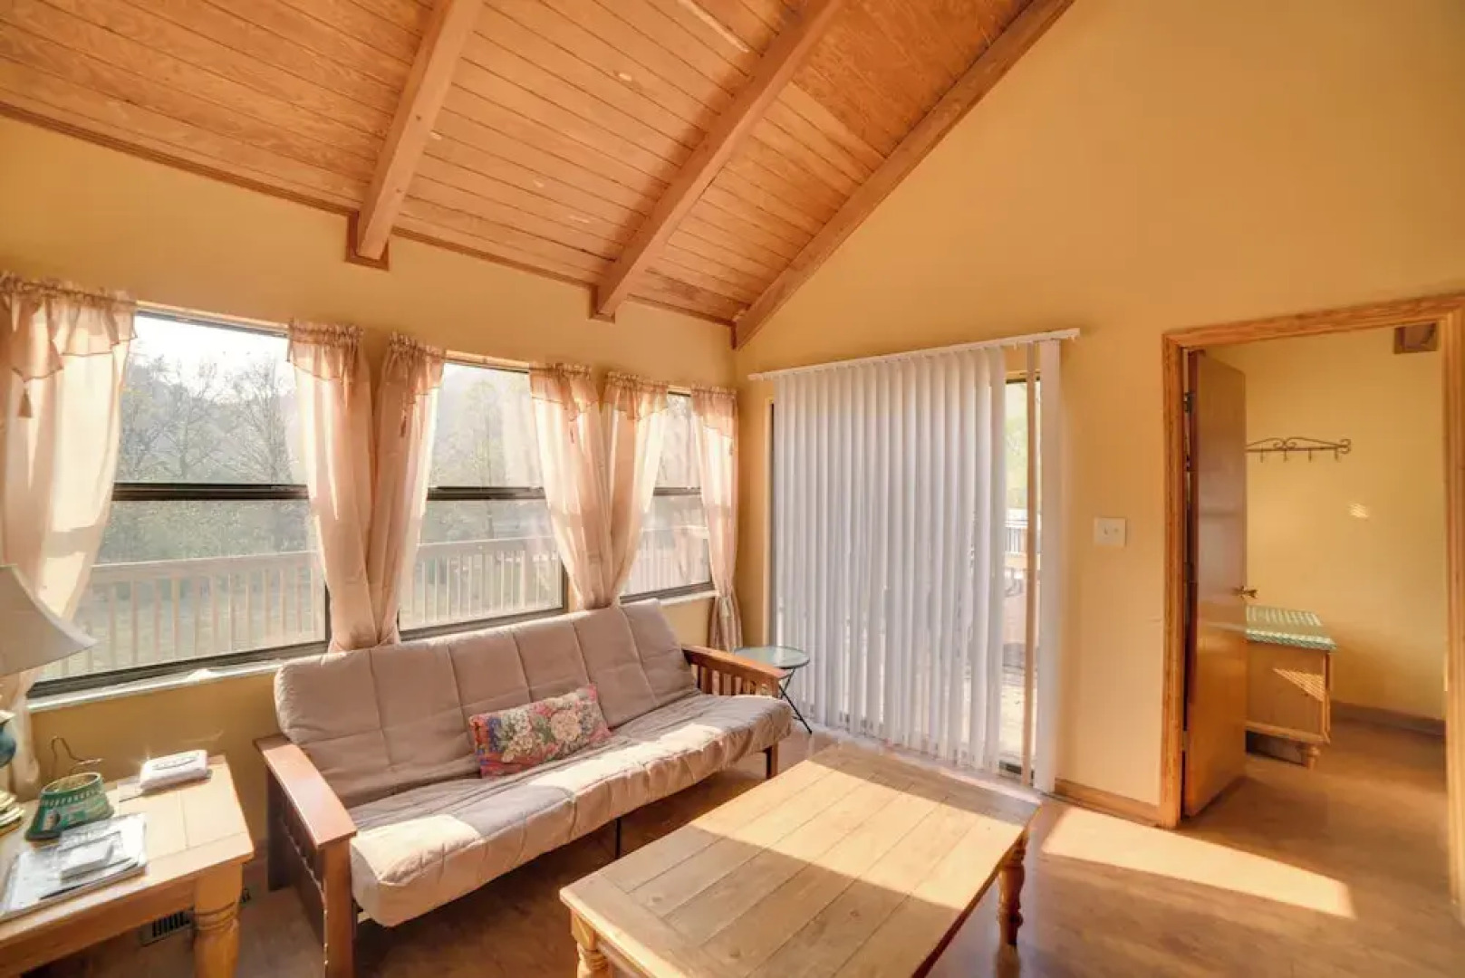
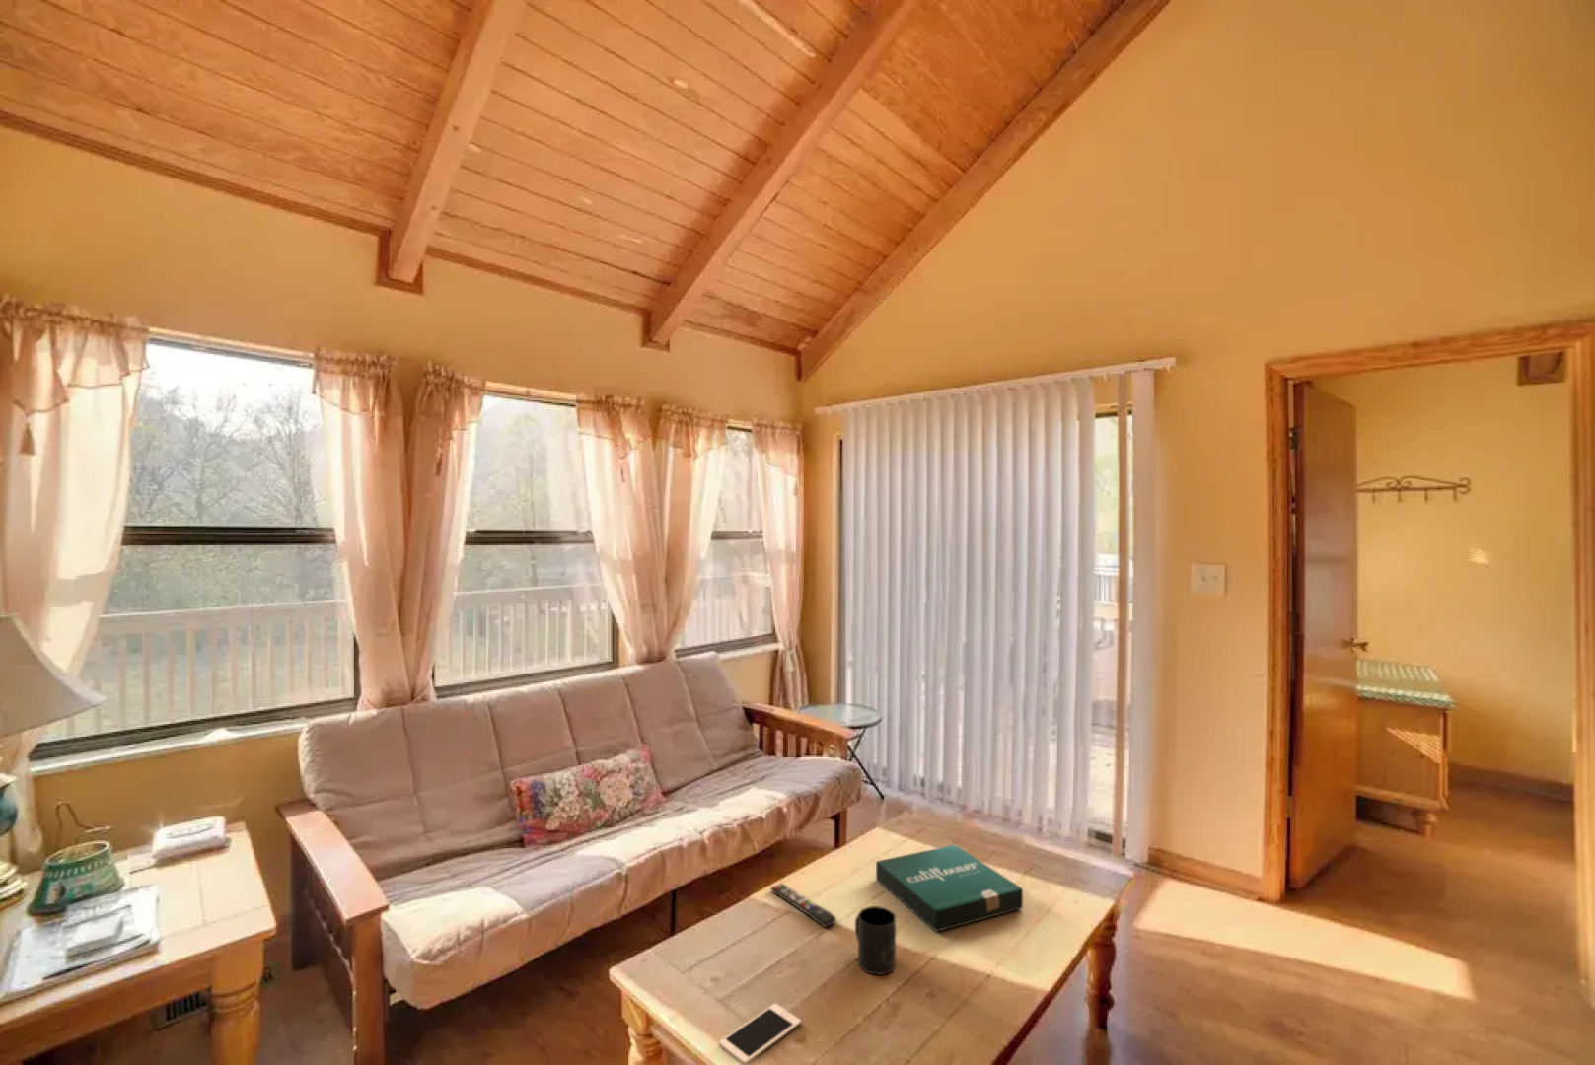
+ pizza box (946, 883)
+ mug (872, 935)
+ cell phone (761, 1032)
+ remote control (802, 903)
